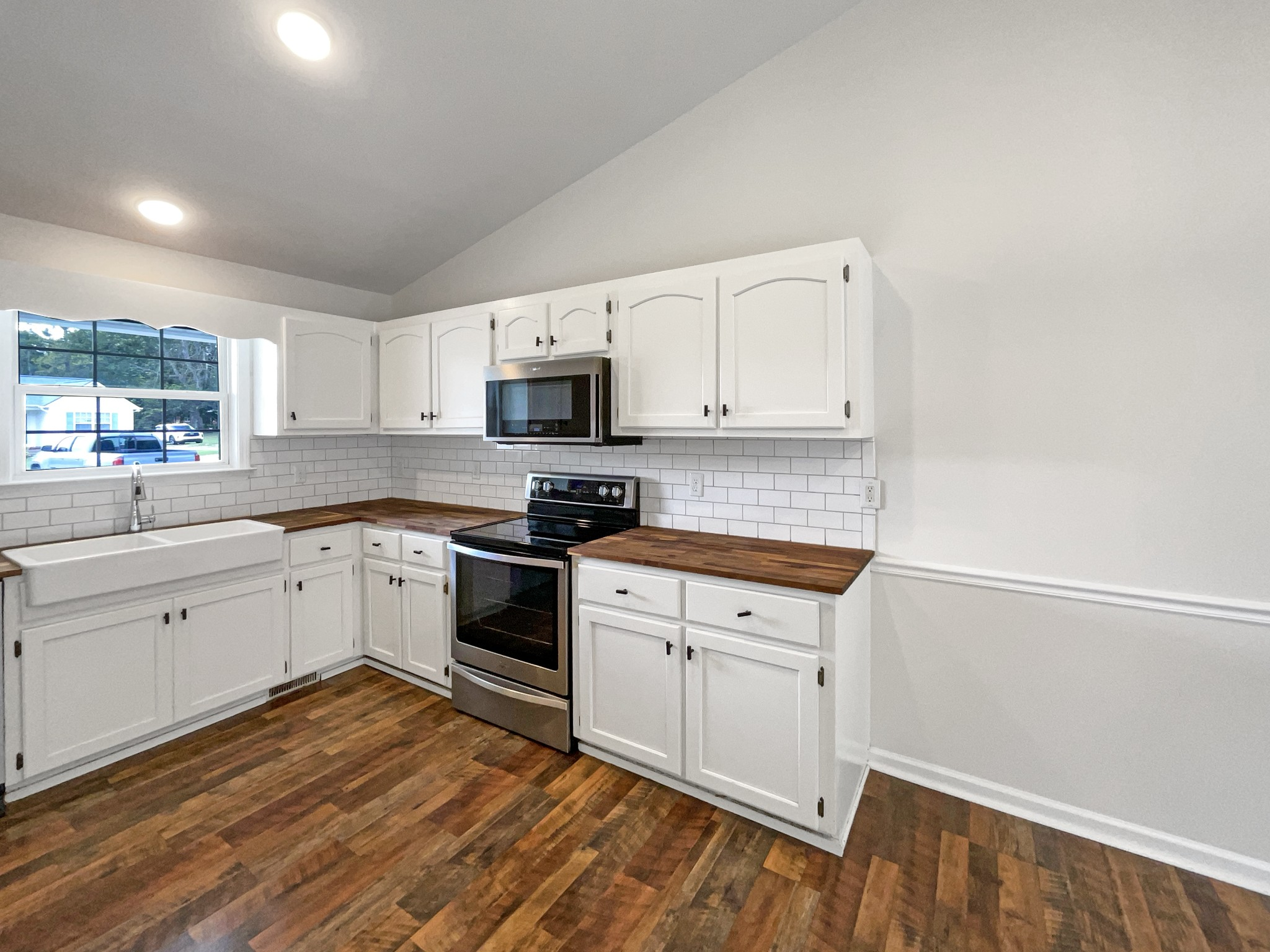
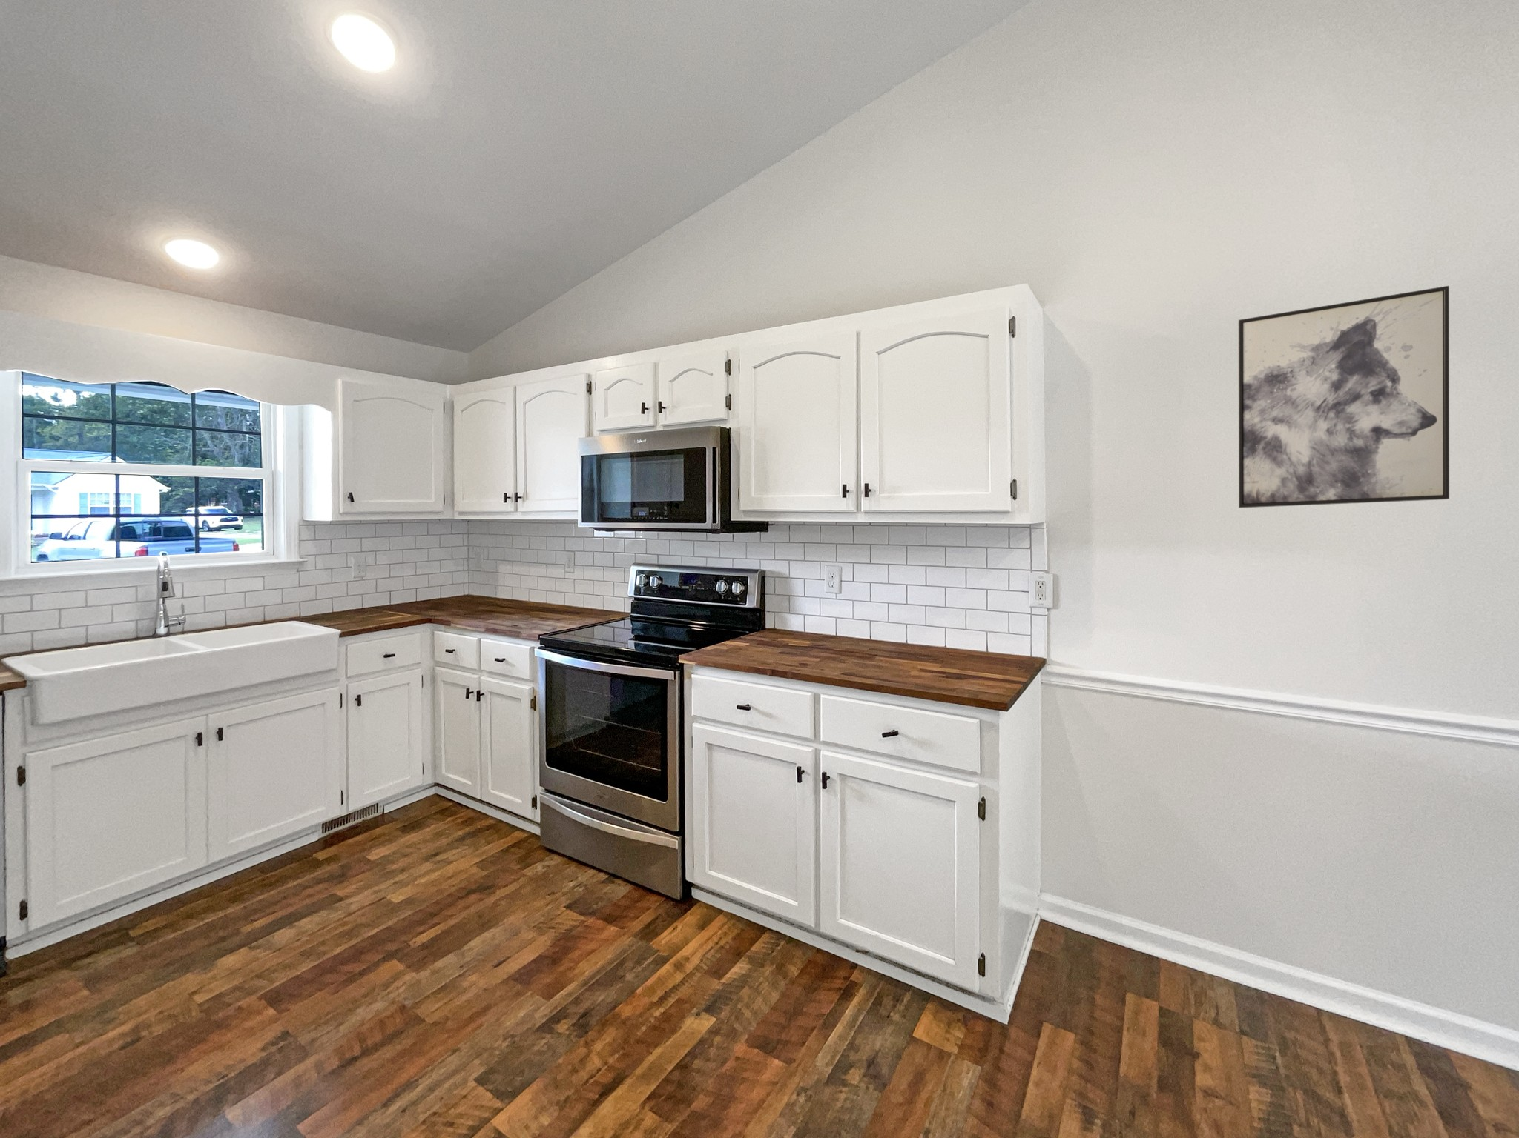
+ wall art (1336, 404)
